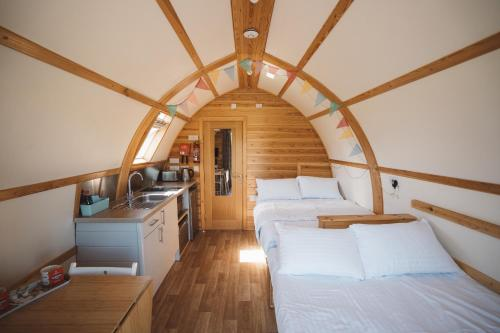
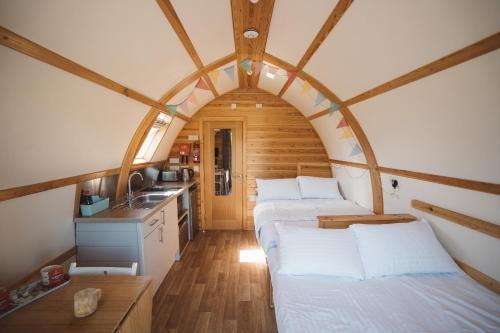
+ mug (89, 299)
